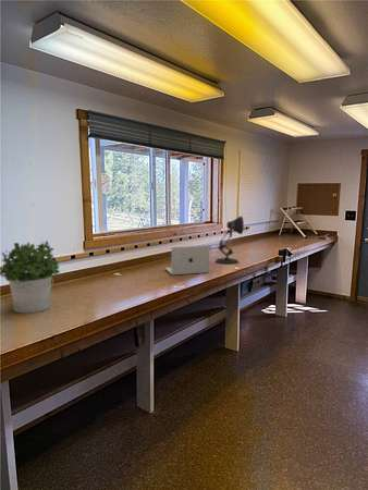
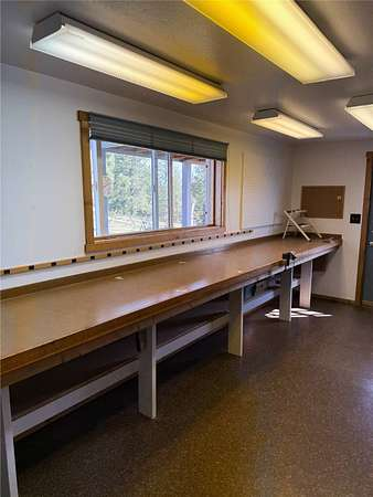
- laptop (186, 257)
- desk lamp (229, 238)
- potted plant (34, 274)
